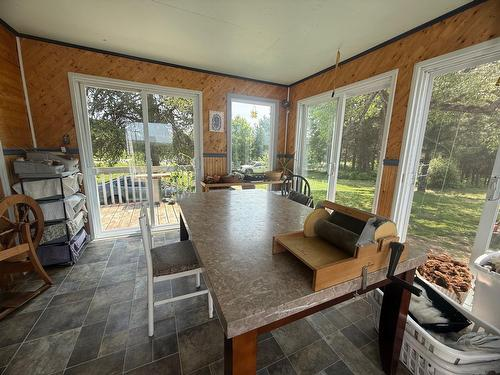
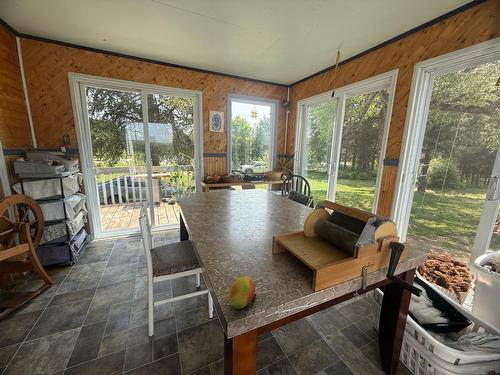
+ fruit (242, 291)
